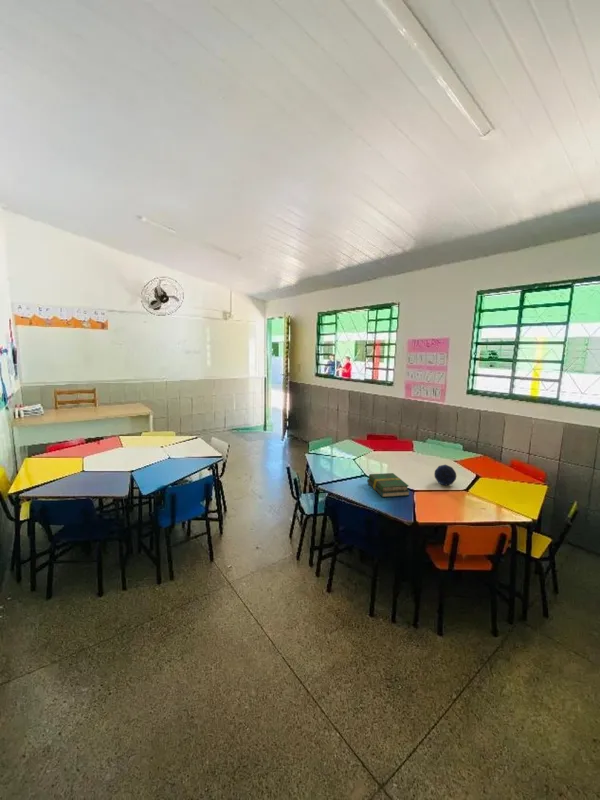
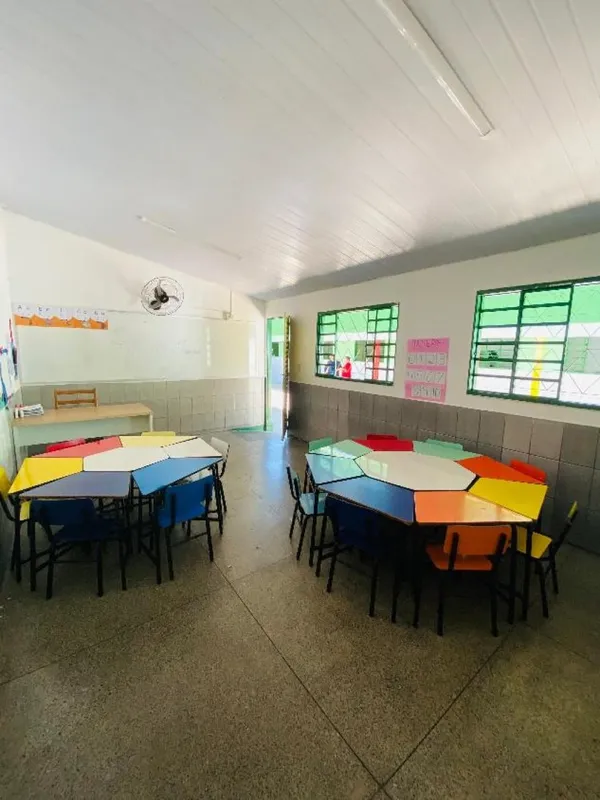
- decorative orb (445, 475)
- book (387, 484)
